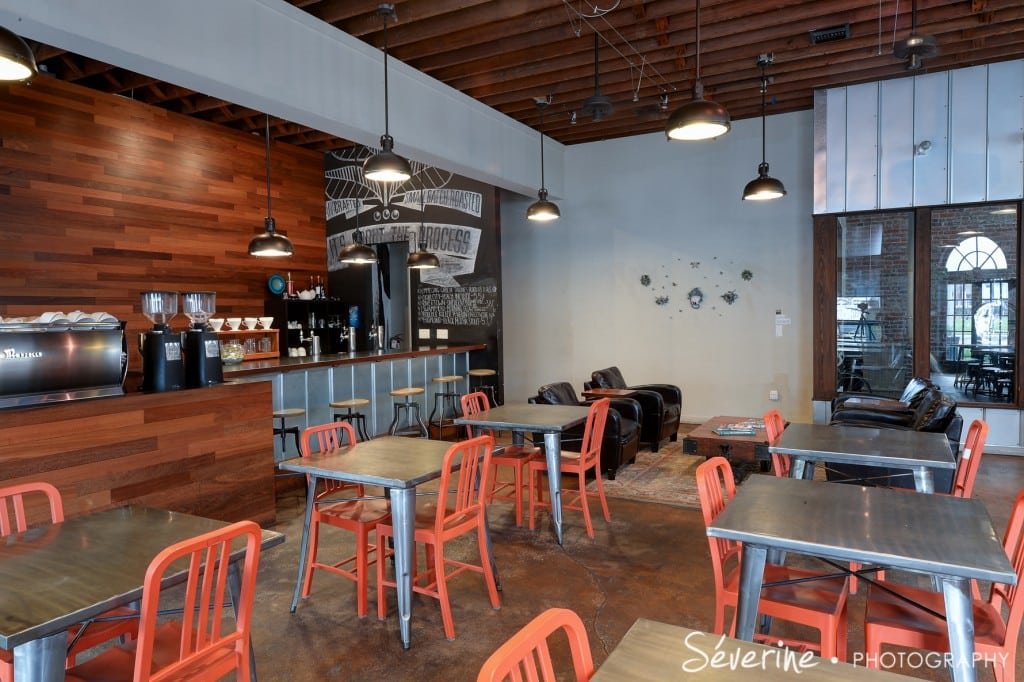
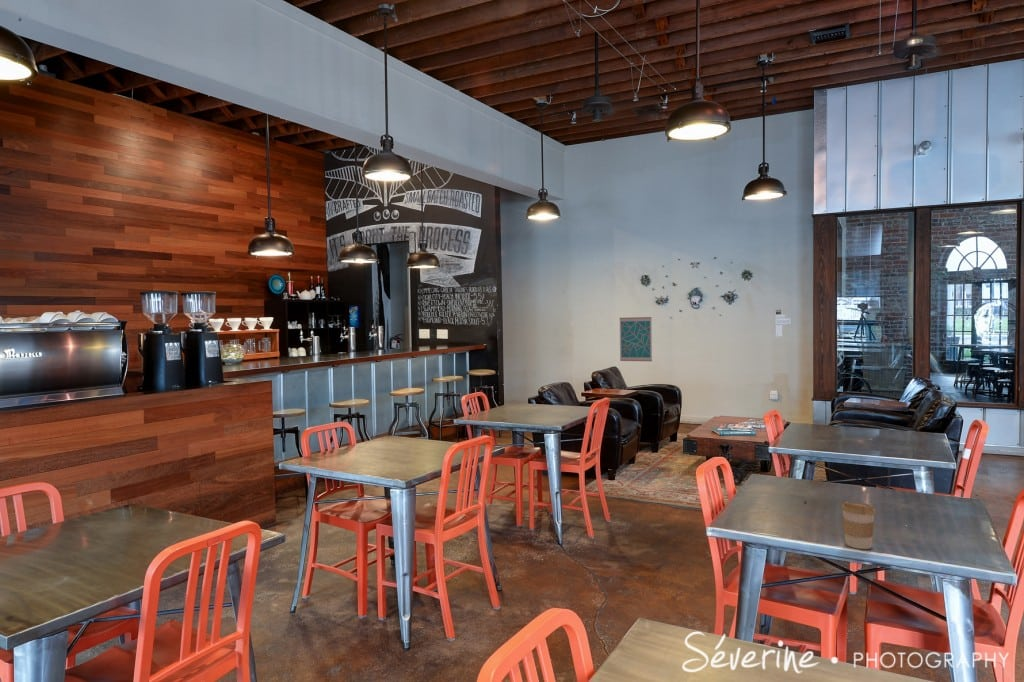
+ coffee cup (858, 523)
+ wall art (635, 339)
